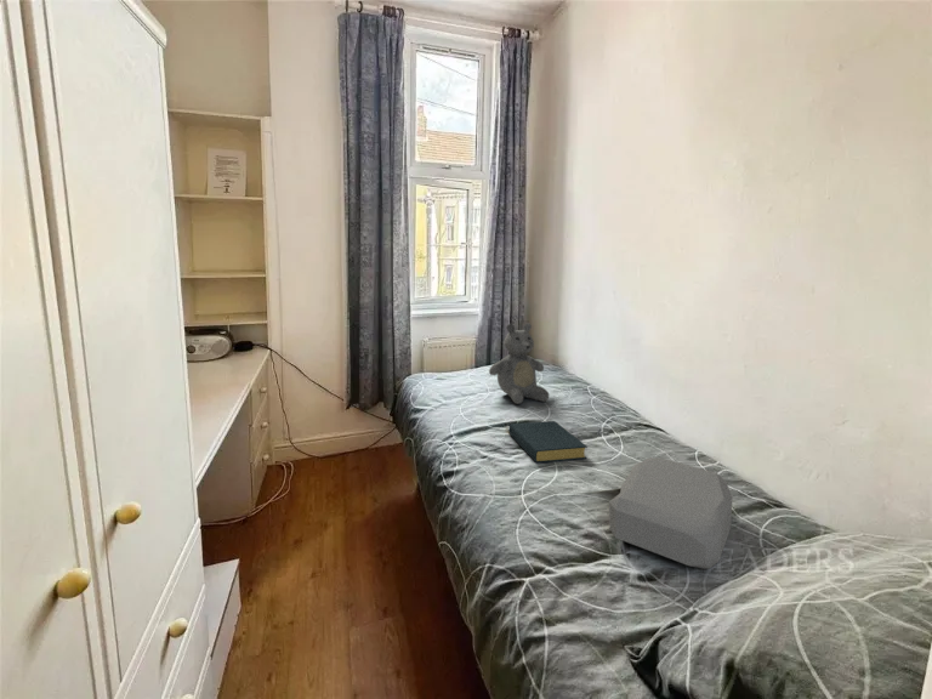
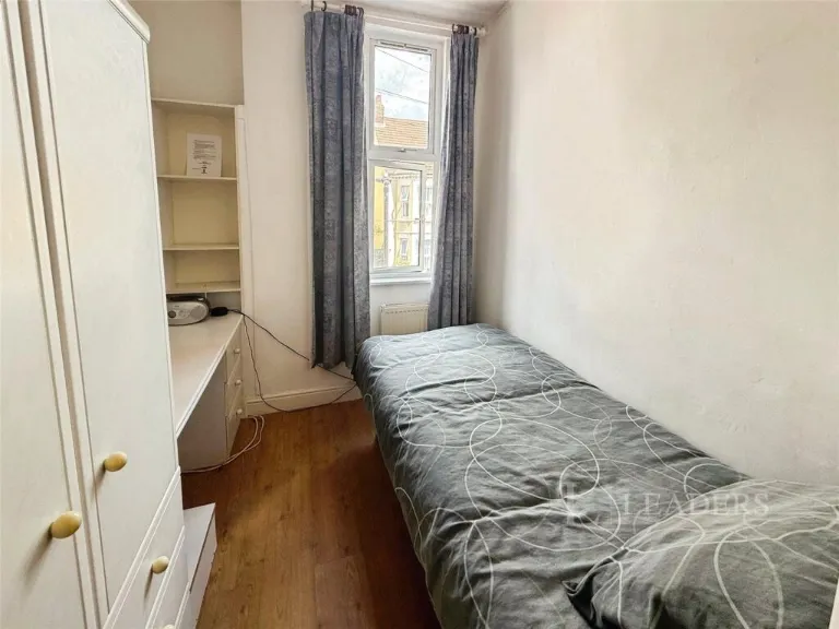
- teddy bear (522, 362)
- hardback book (545, 439)
- cushion (674, 506)
